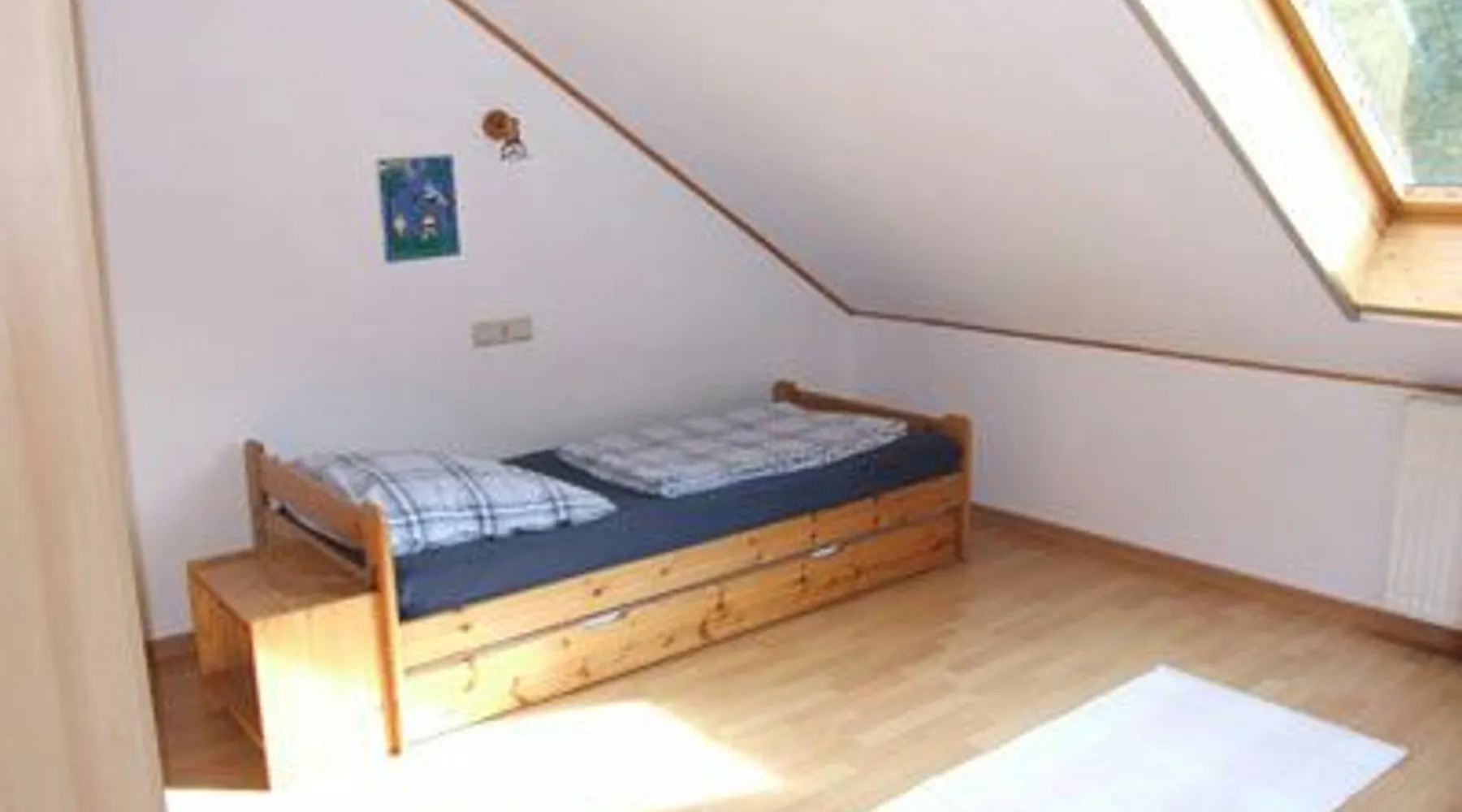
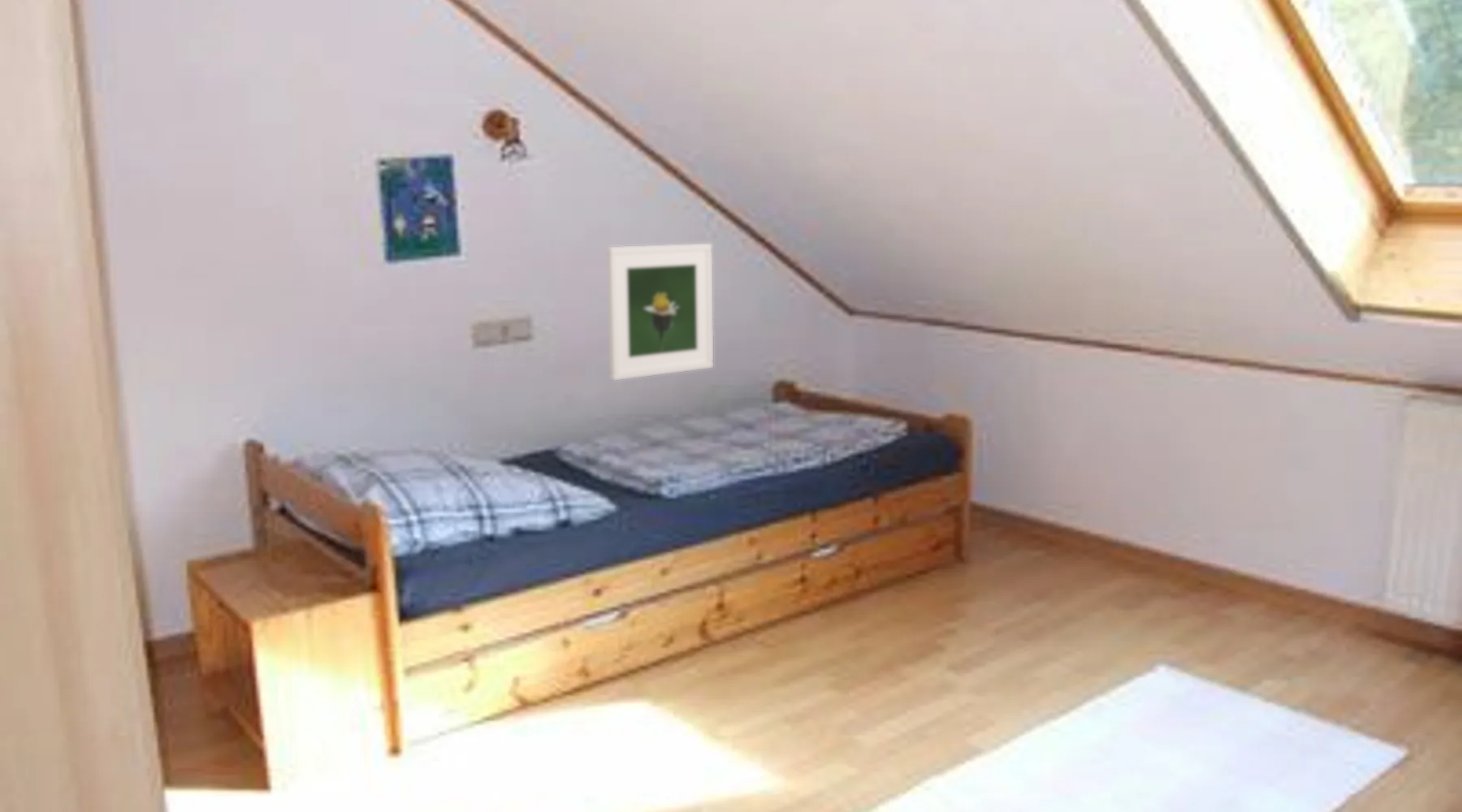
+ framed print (662, 309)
